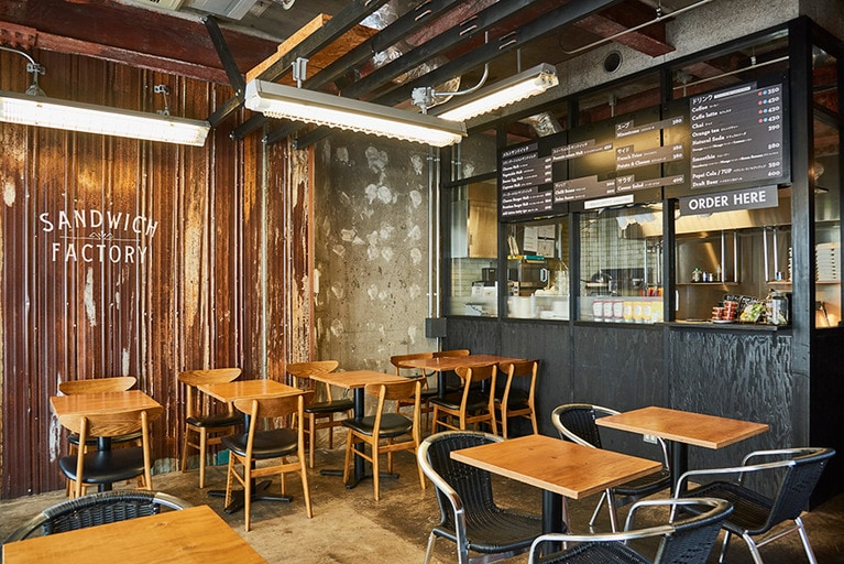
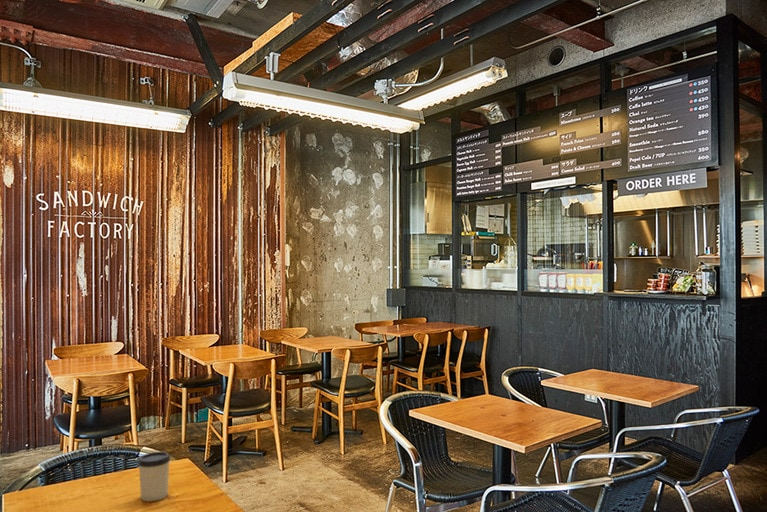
+ cup (154, 476)
